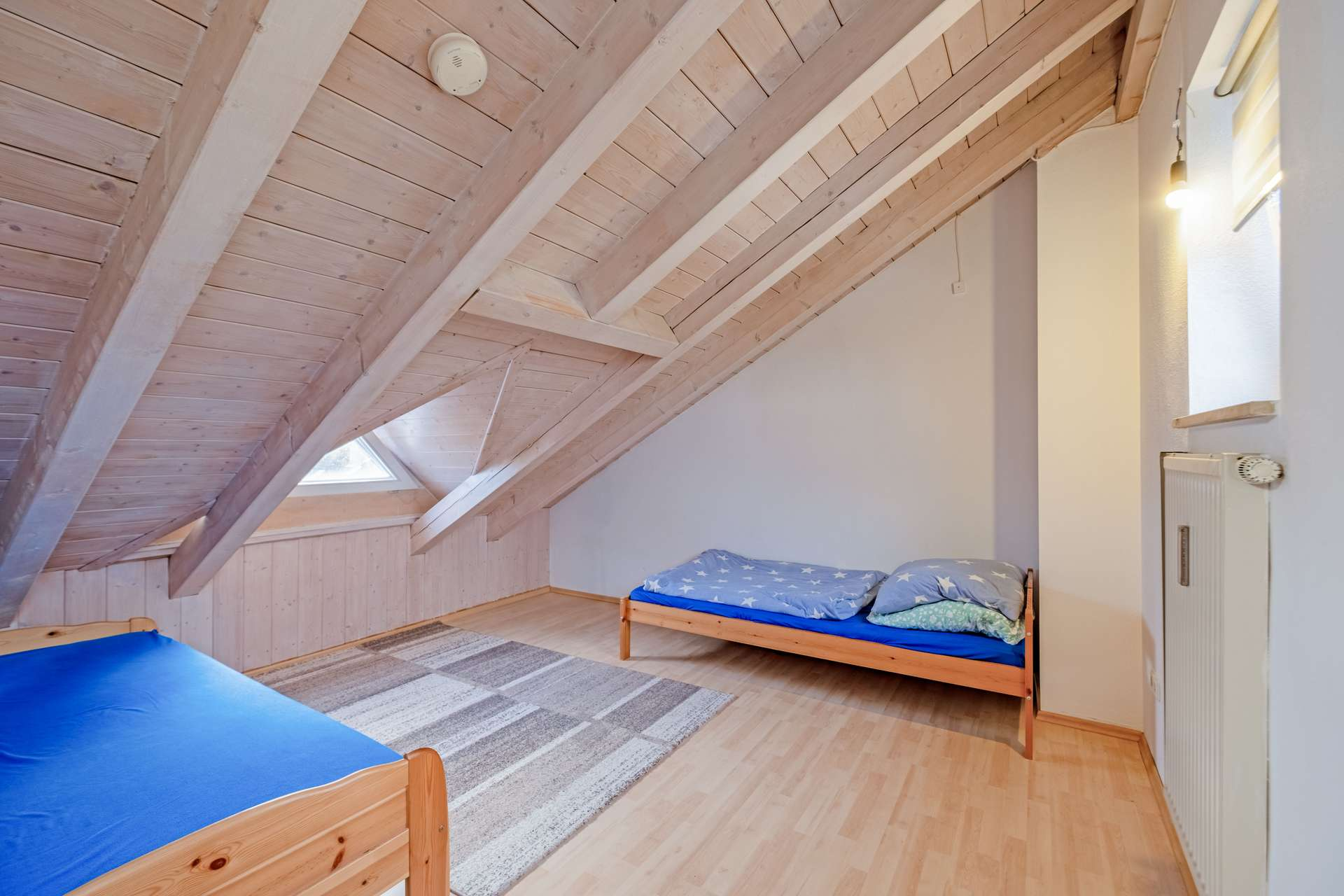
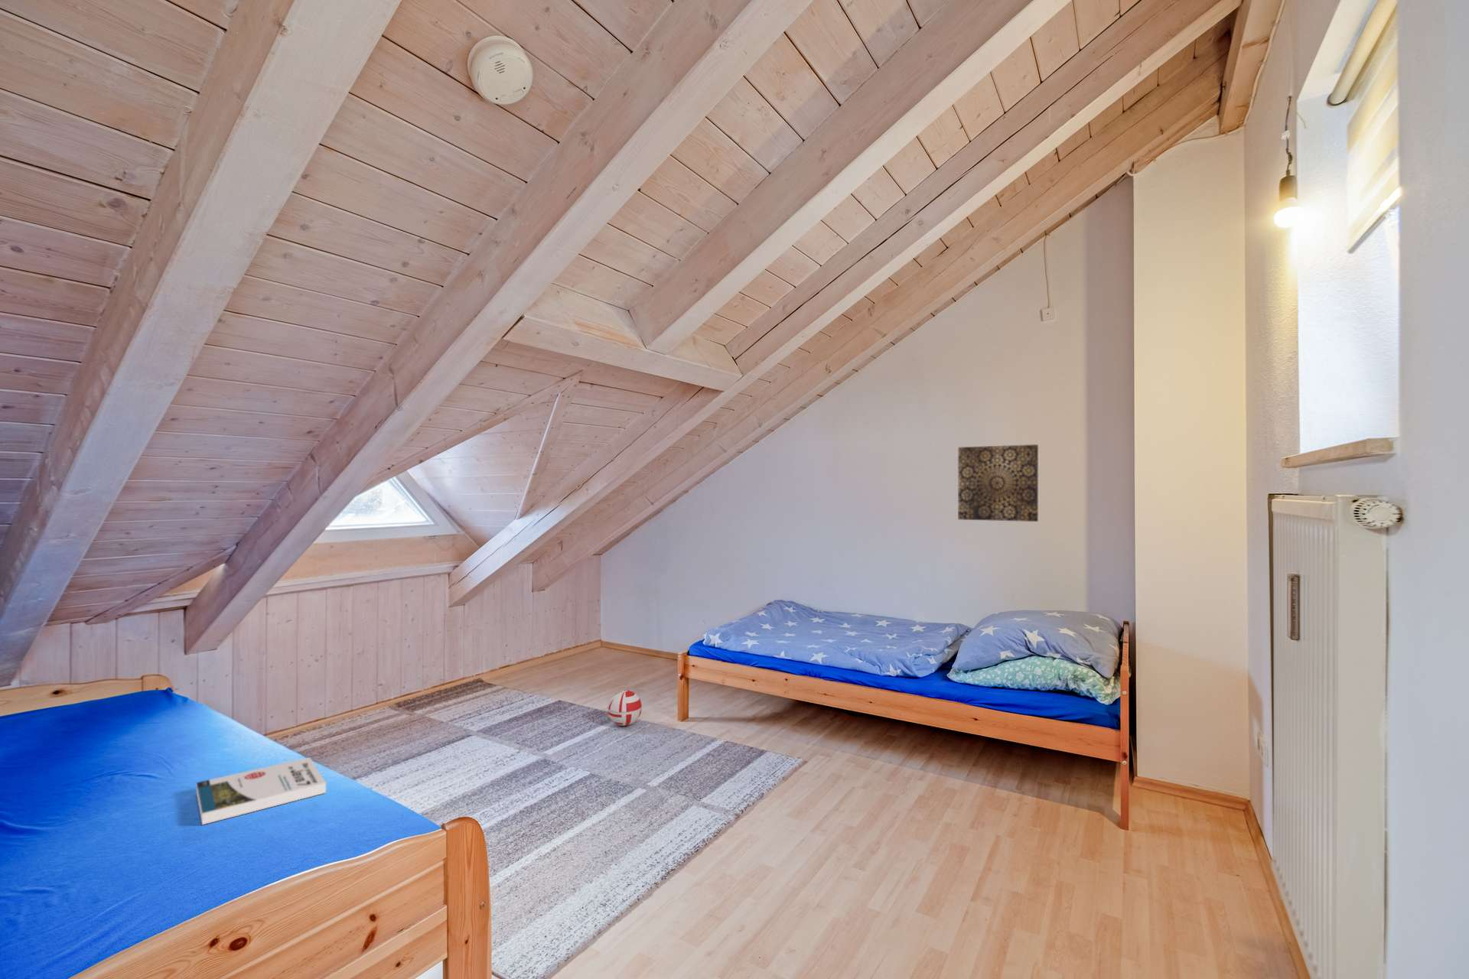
+ book (261, 787)
+ wall art (997, 483)
+ ball (624, 708)
